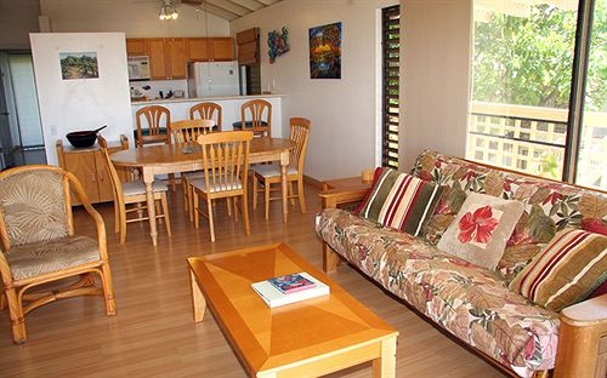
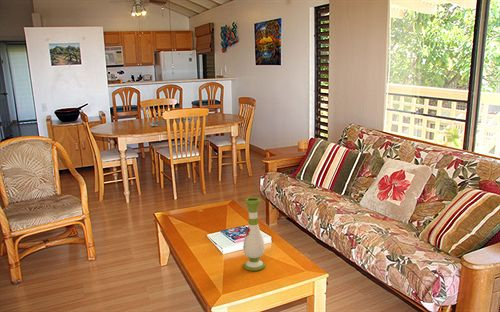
+ vase (253, 232)
